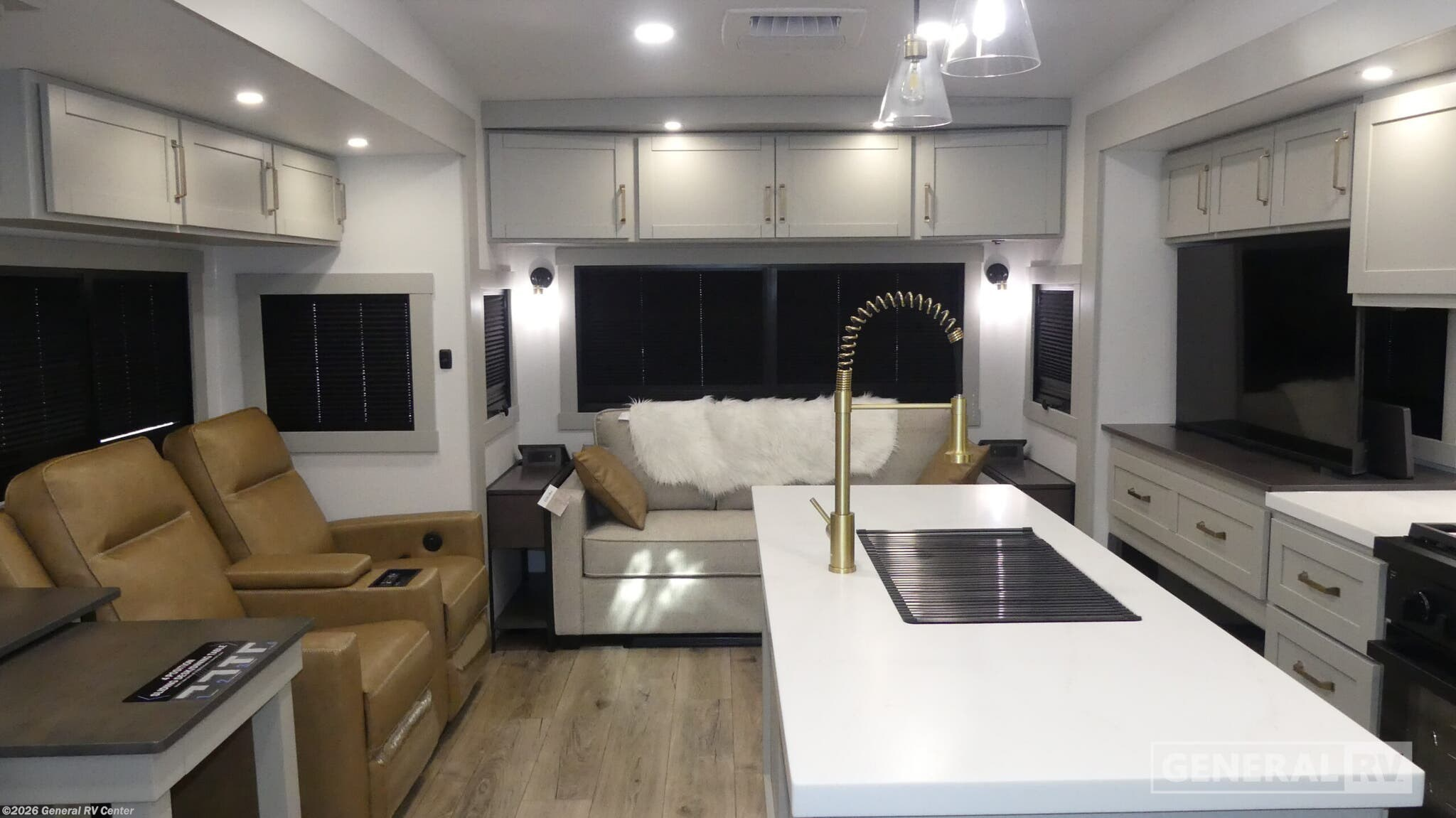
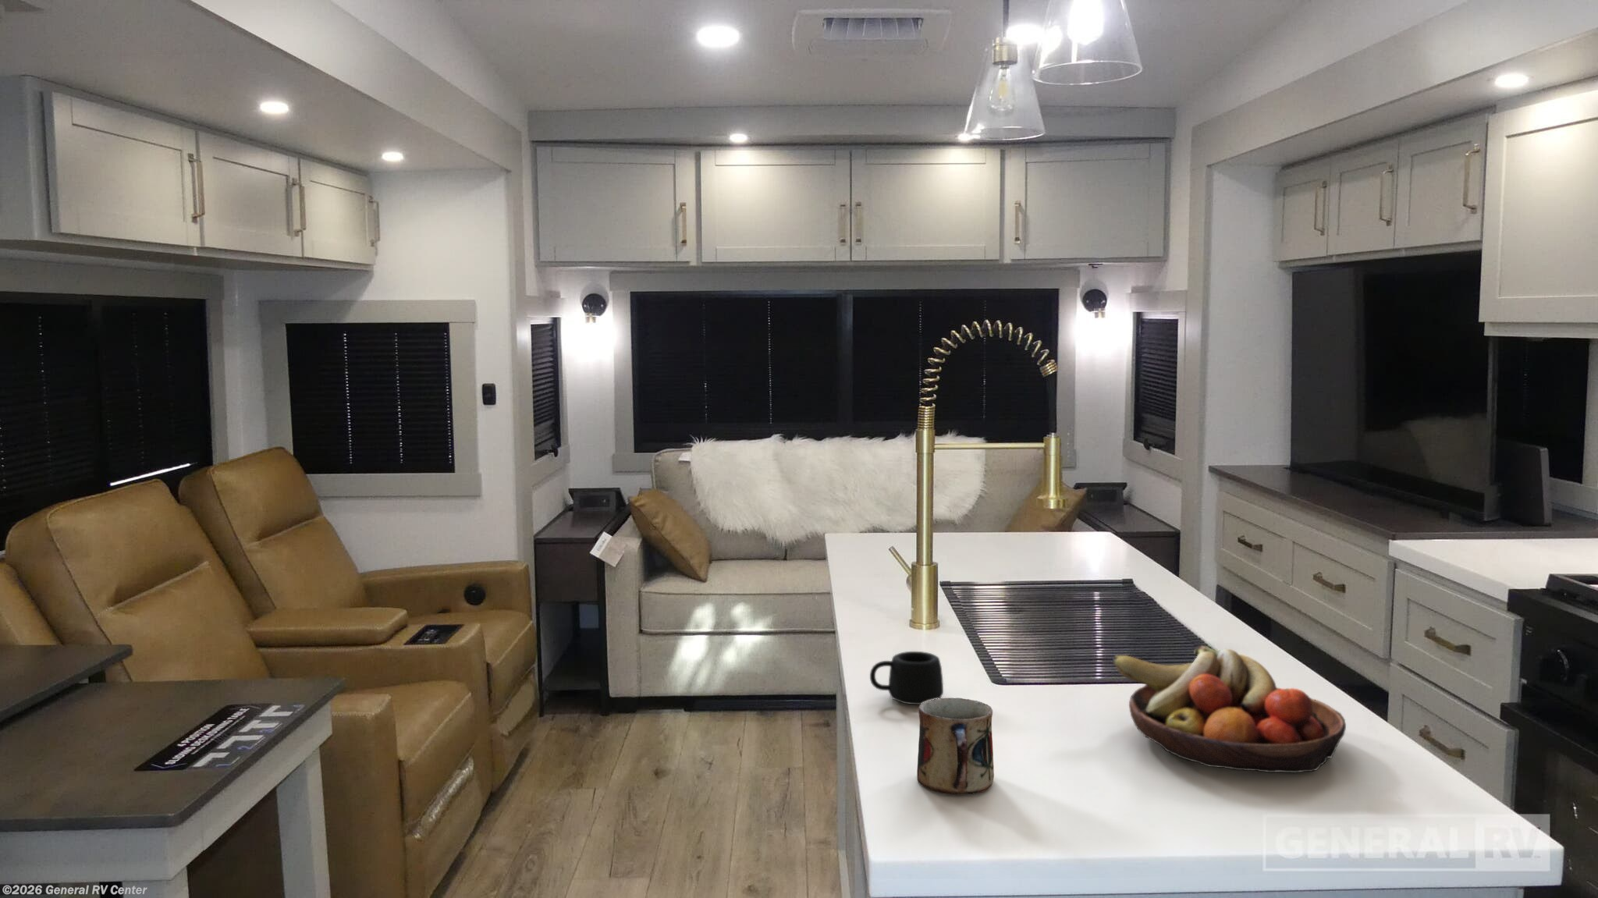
+ mug (957, 745)
+ mug (905, 678)
+ fruit bowl (1231, 700)
